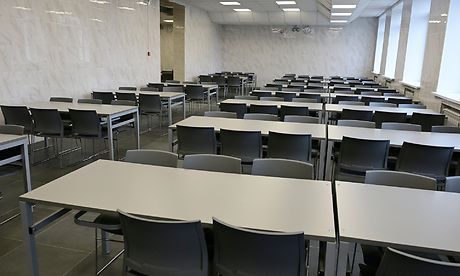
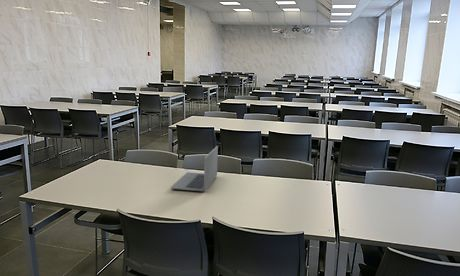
+ laptop (195, 173)
